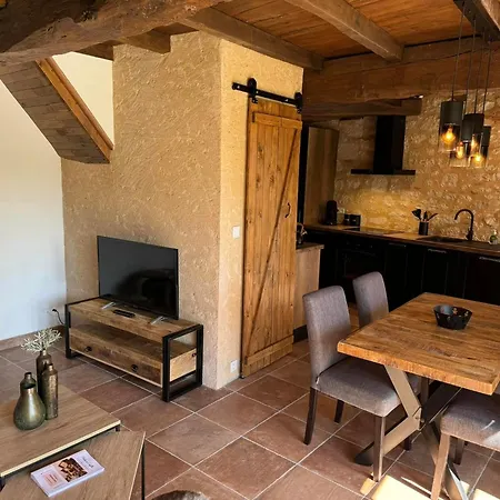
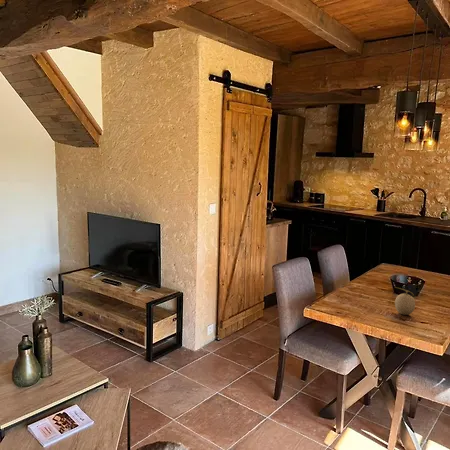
+ fruit (405, 301)
